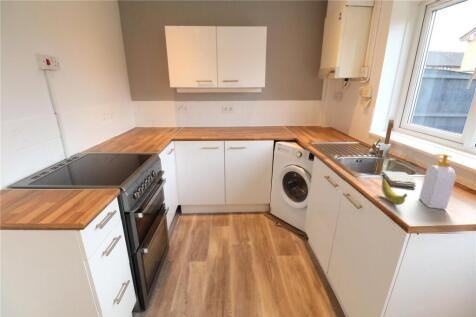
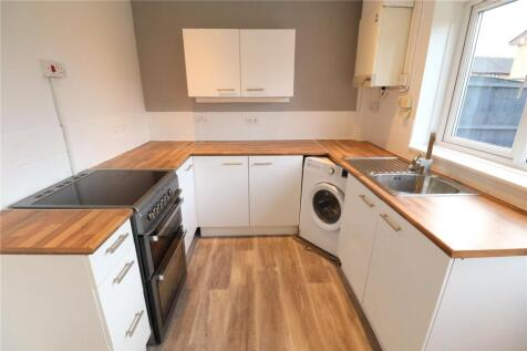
- soap bottle (437, 180)
- banana (392, 193)
- washcloth (398, 177)
